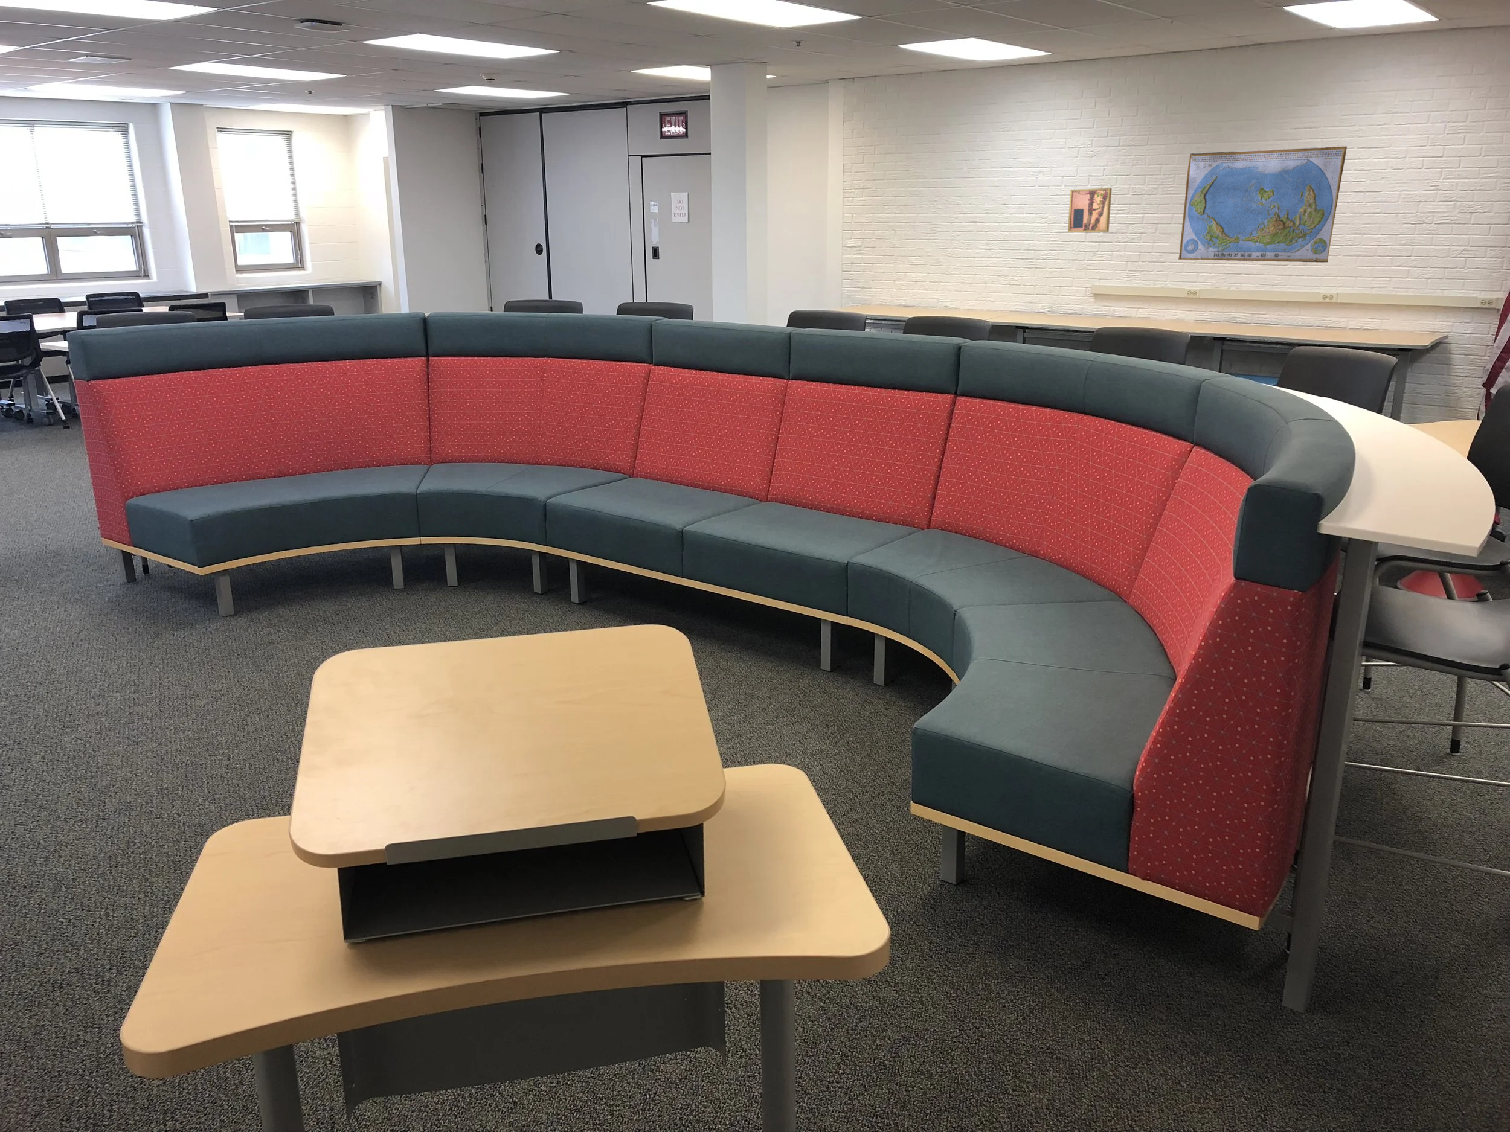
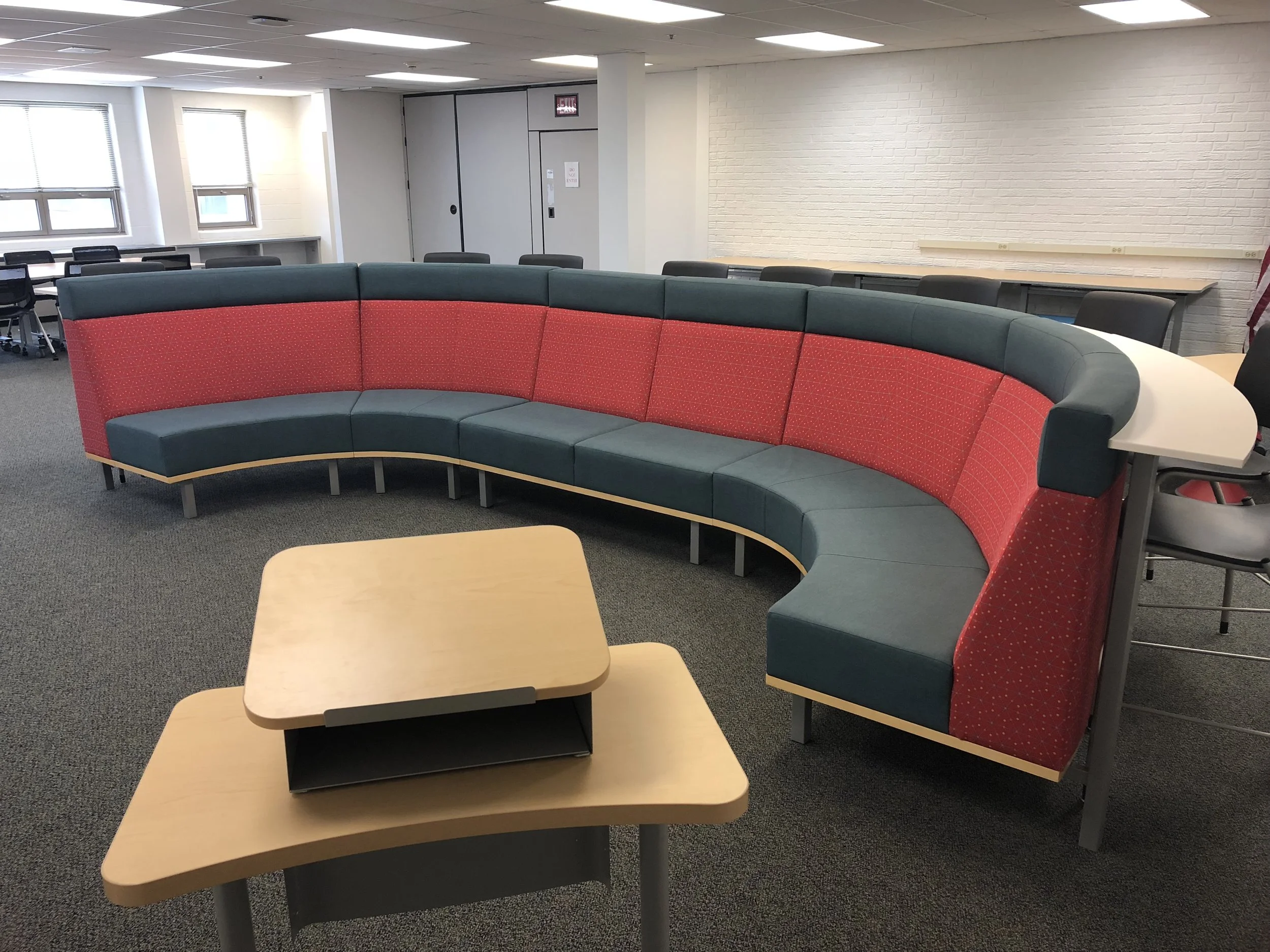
- wall art (1089, 210)
- world map (1258, 206)
